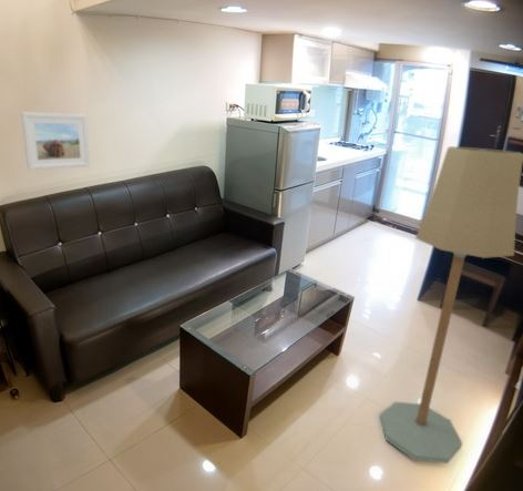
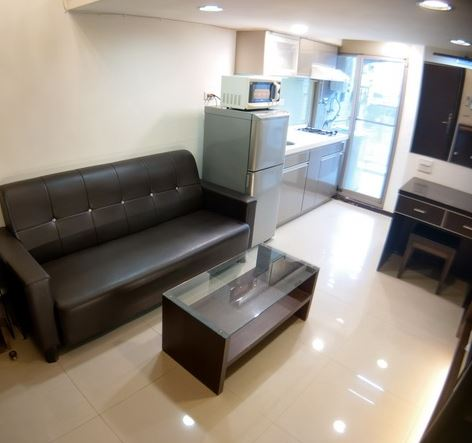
- floor lamp (447, 308)
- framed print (58, 141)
